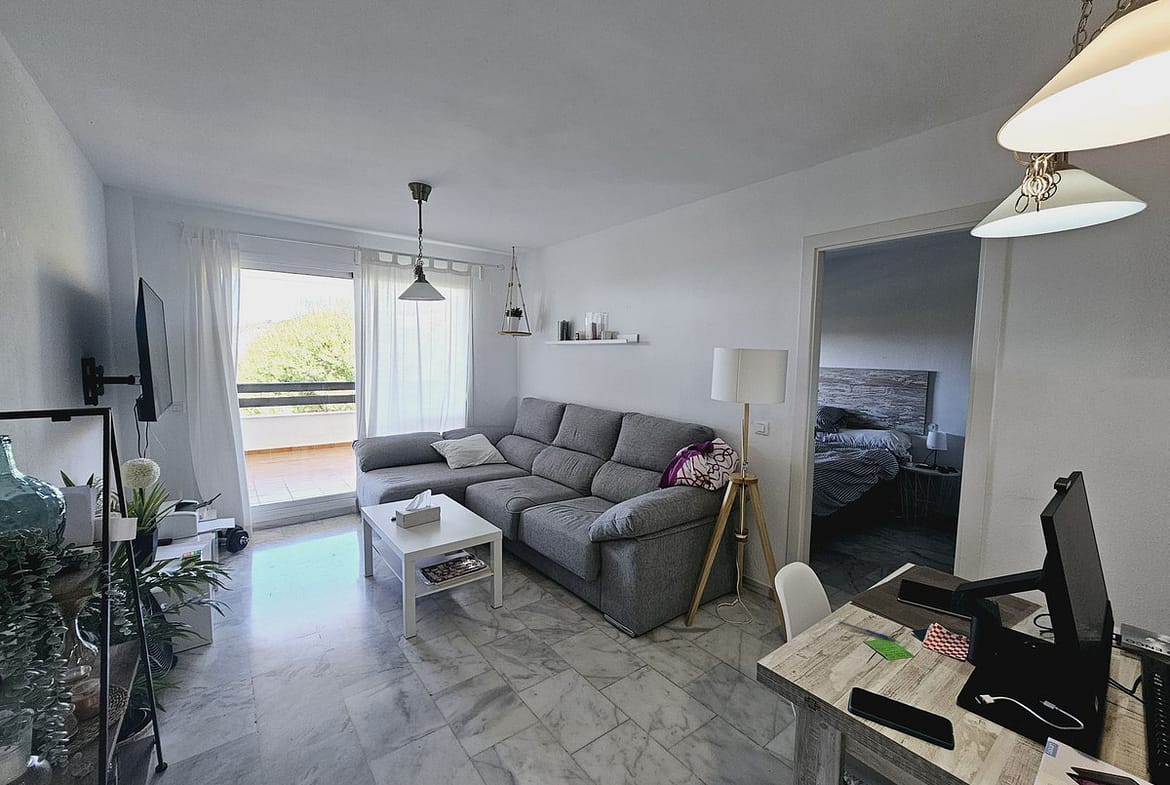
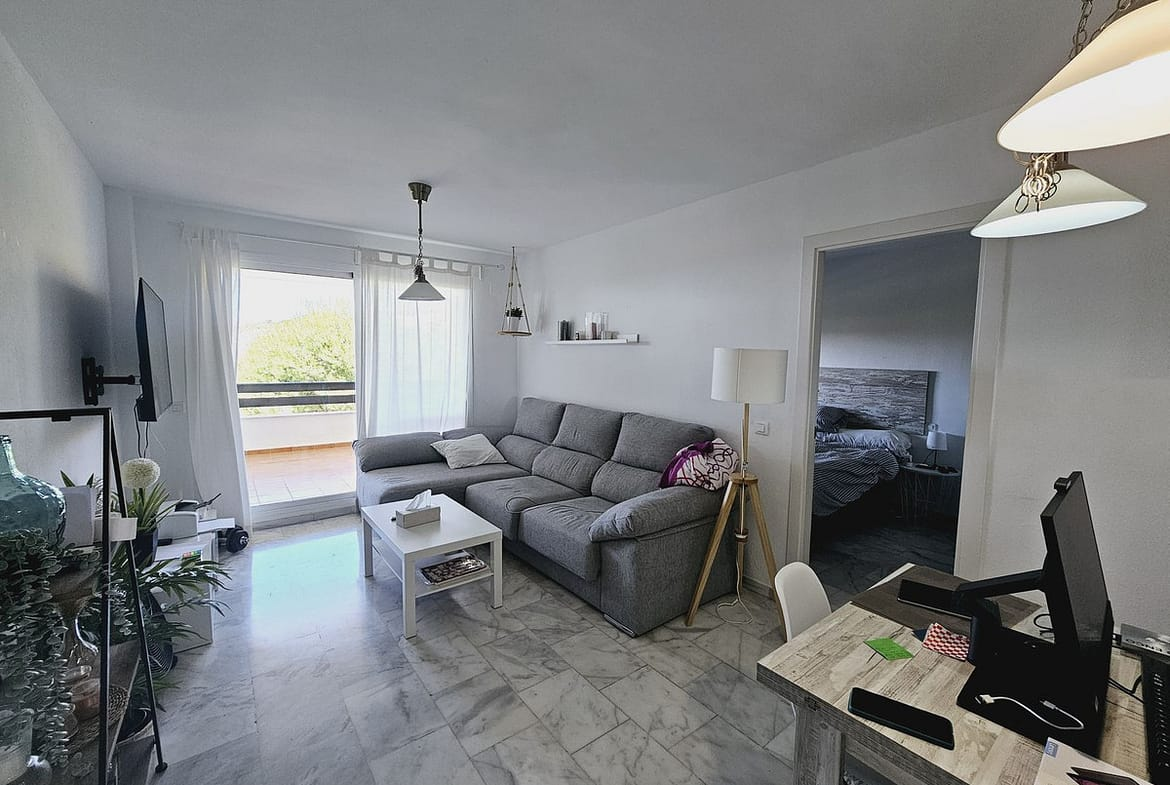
- pen (865, 630)
